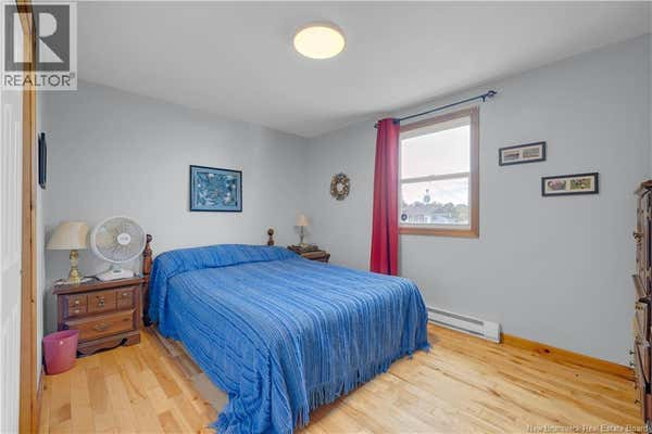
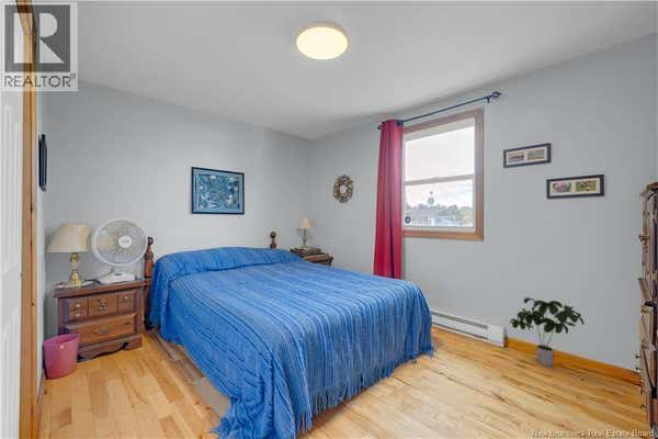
+ potted plant (544, 330)
